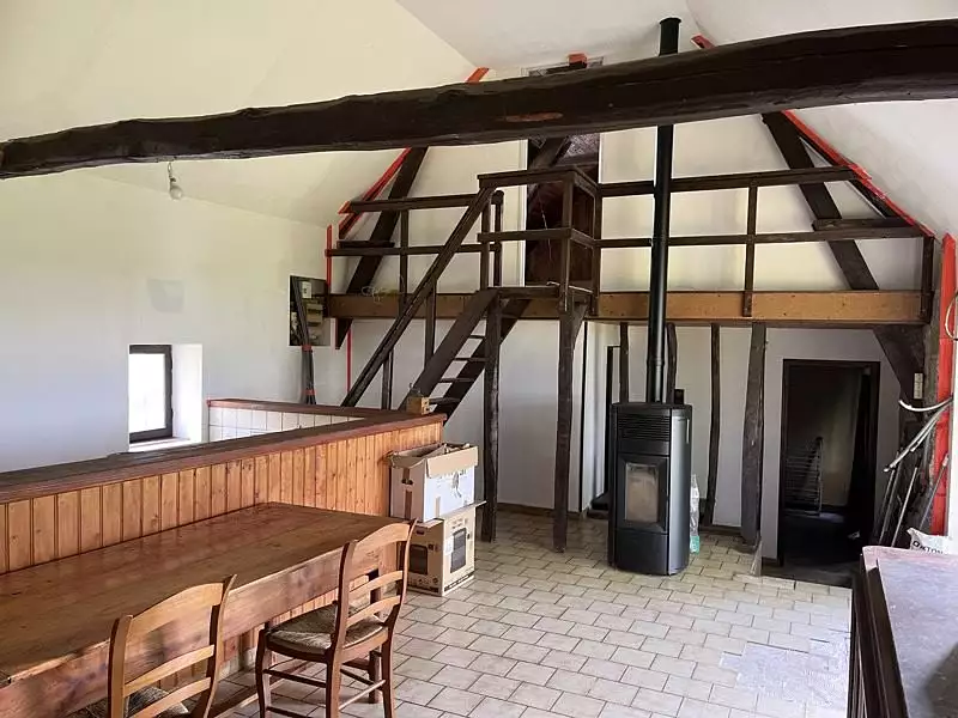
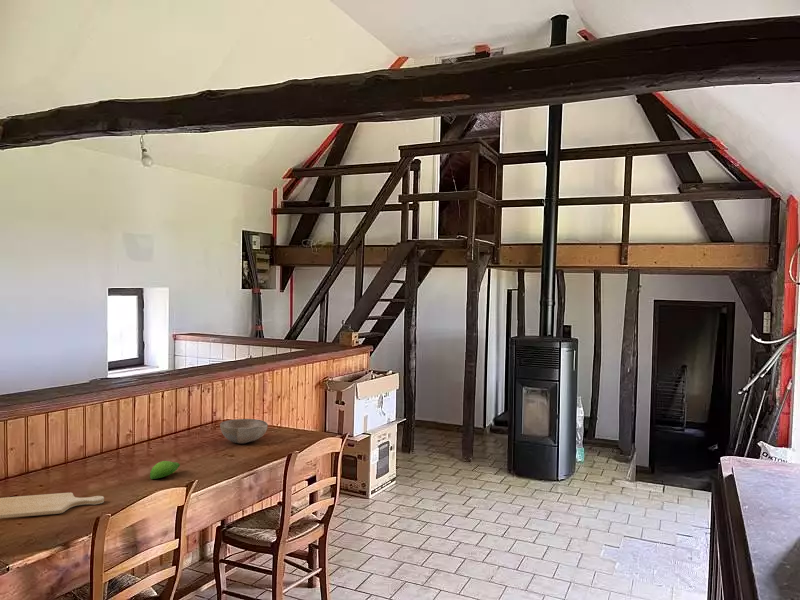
+ chopping board (43, 504)
+ bowl (243, 432)
+ fruit (167, 467)
